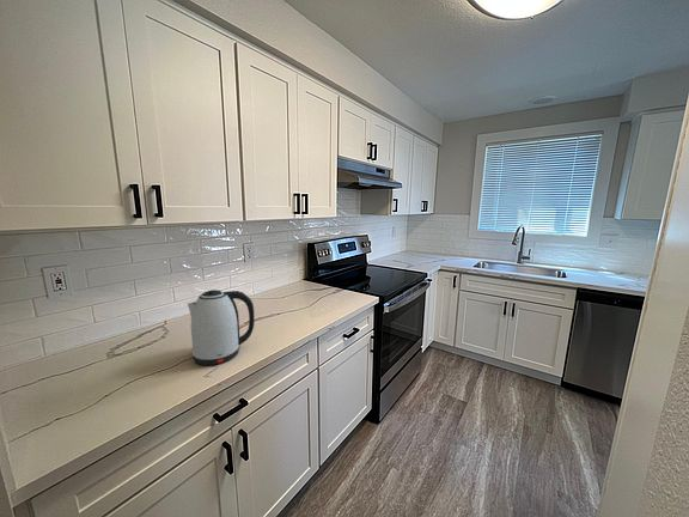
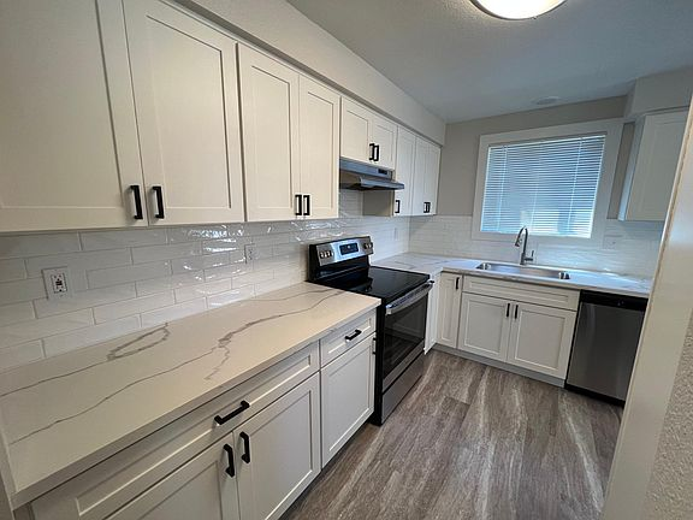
- kettle (222, 321)
